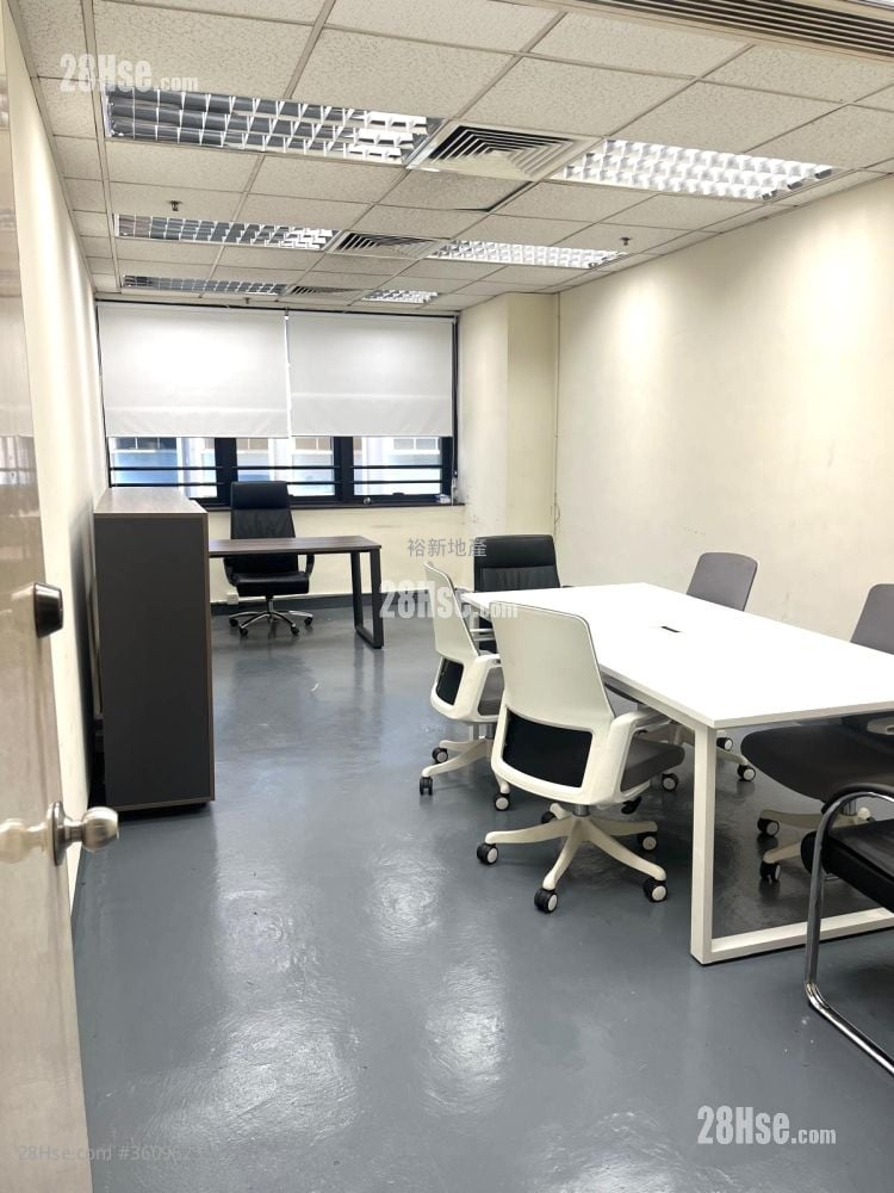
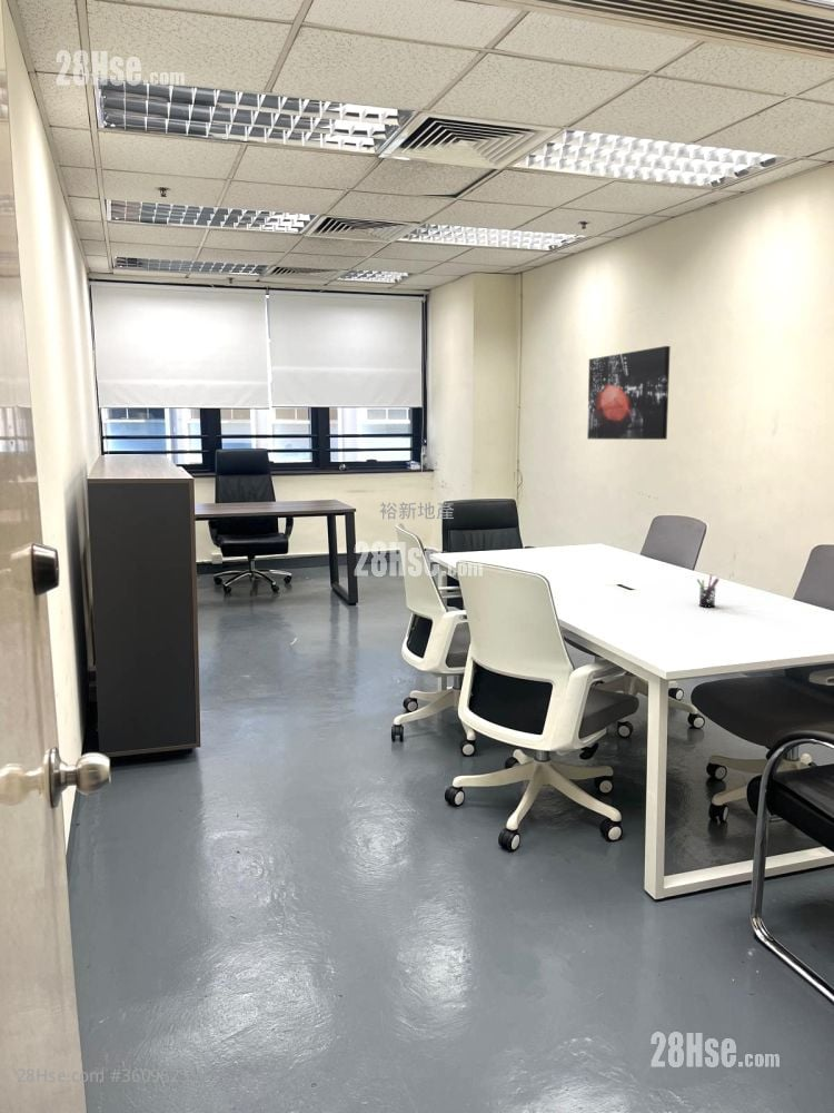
+ wall art (625, 396)
+ pen holder (706, 590)
